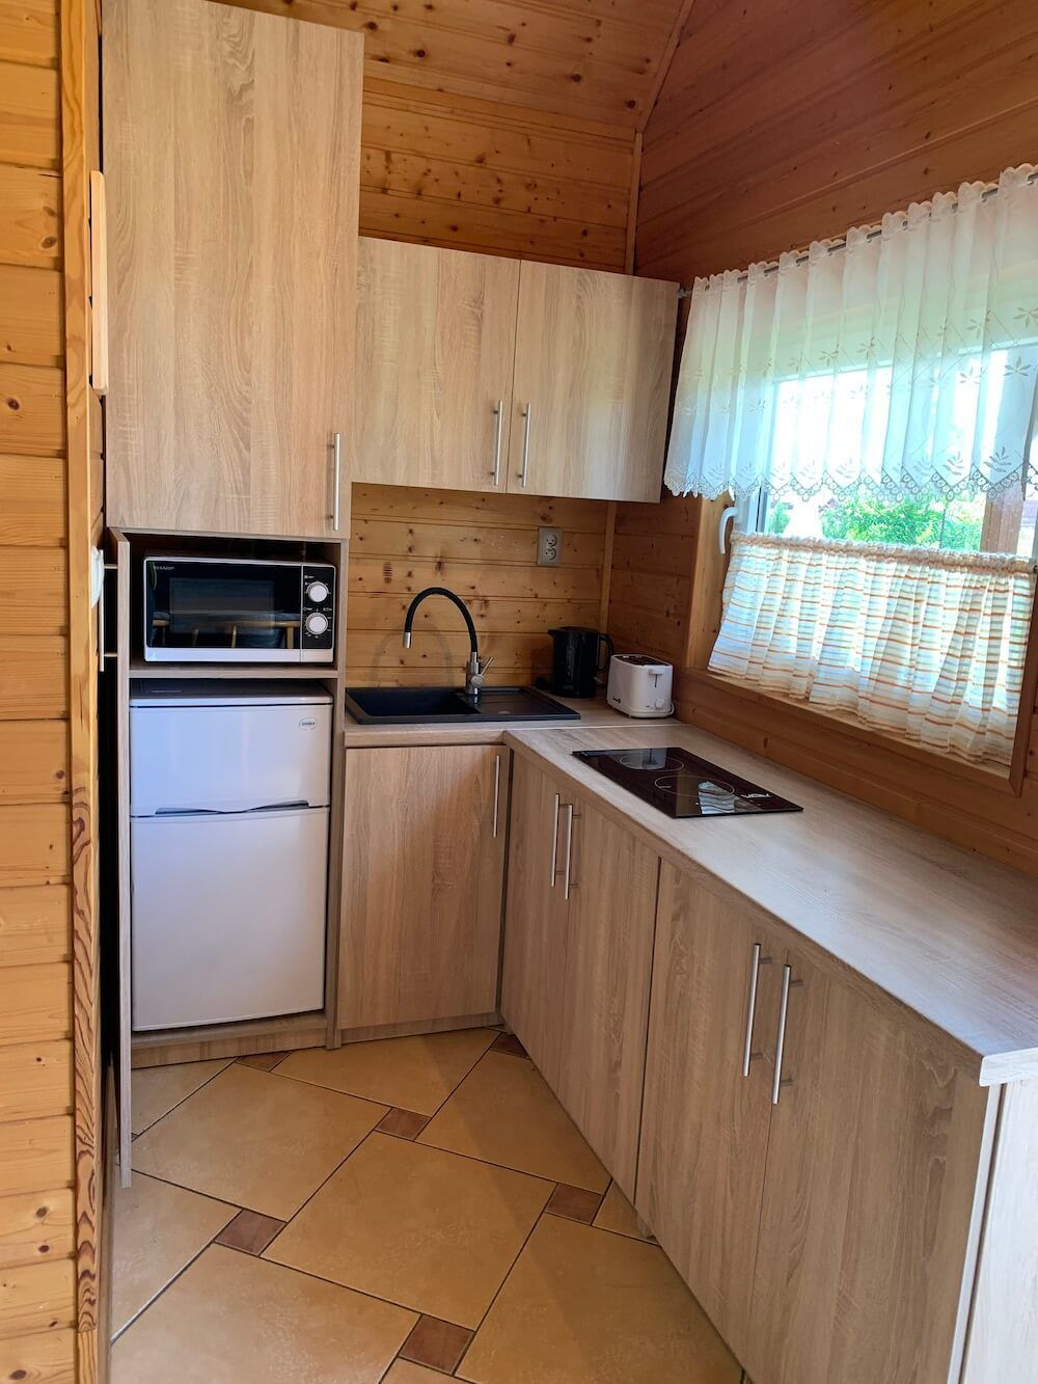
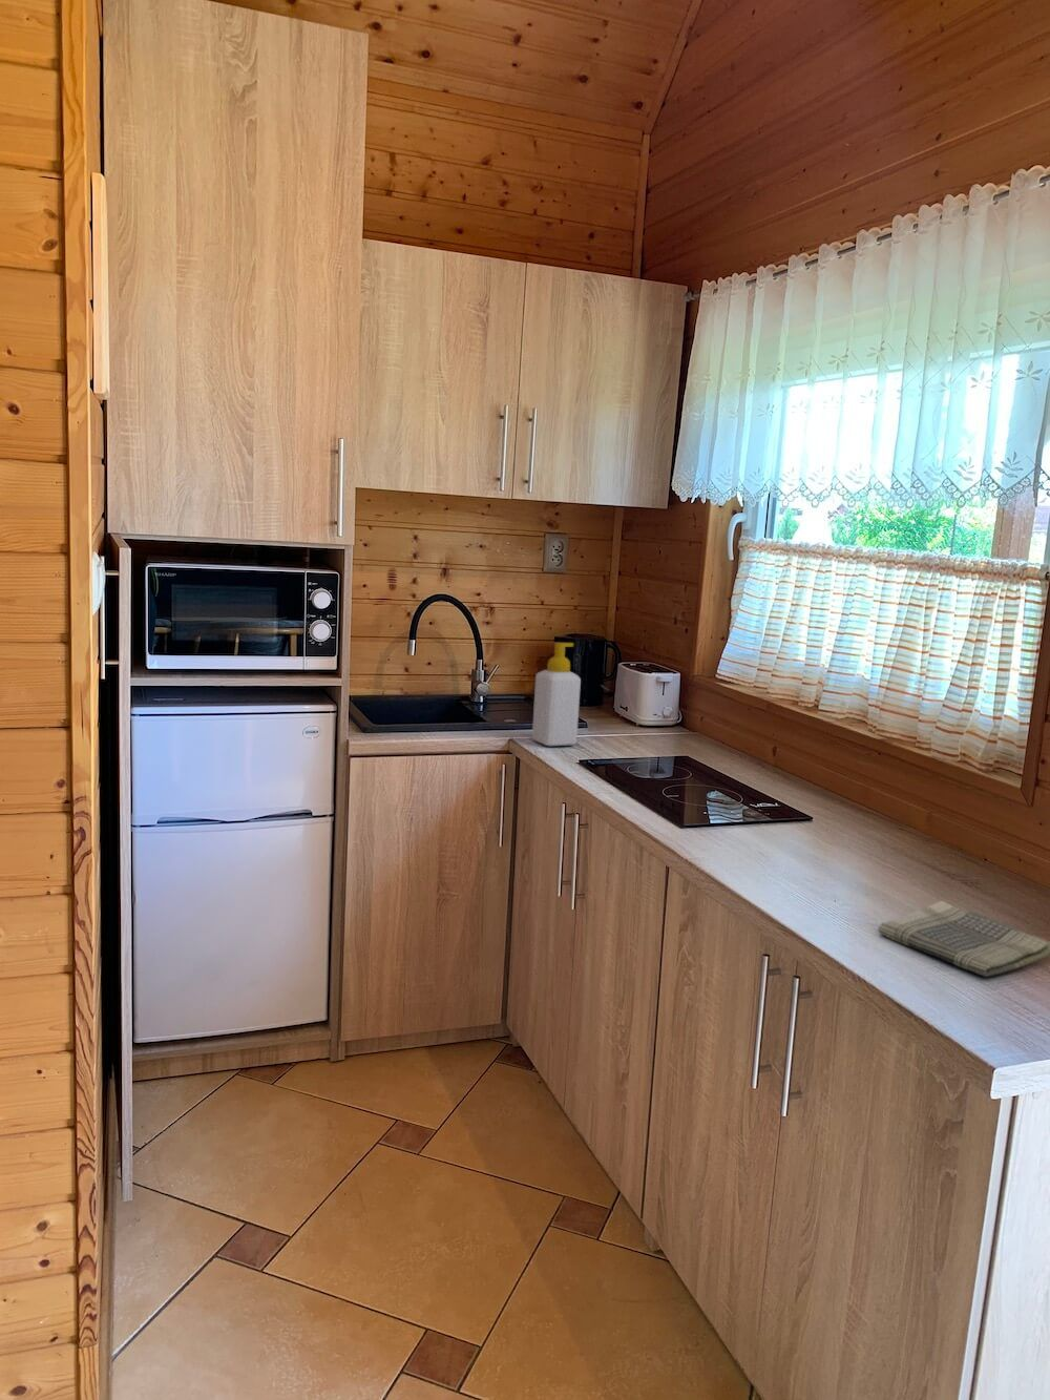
+ soap bottle (557, 693)
+ dish towel (967, 934)
